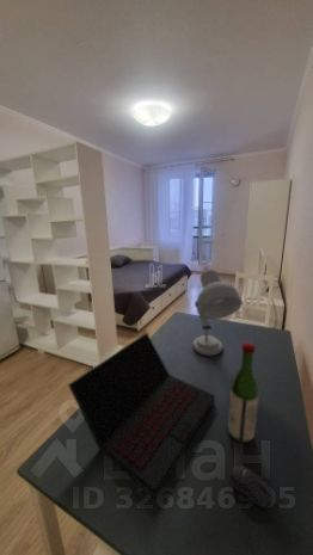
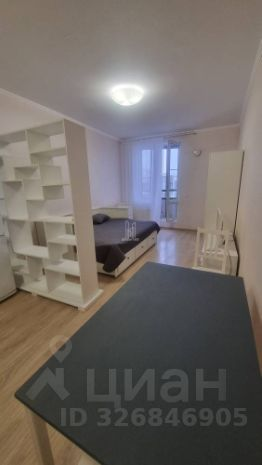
- laptop (147, 391)
- desk lamp (210, 313)
- wine bottle (244, 390)
- computer mouse (250, 482)
